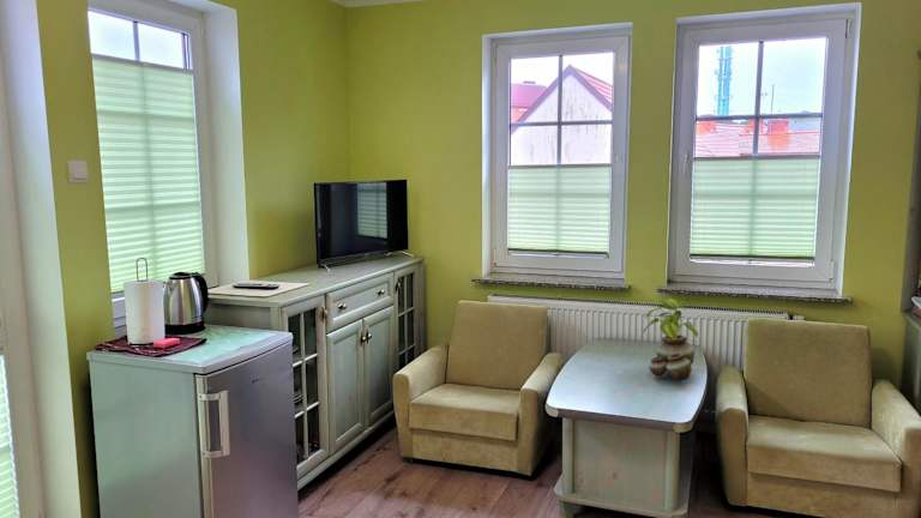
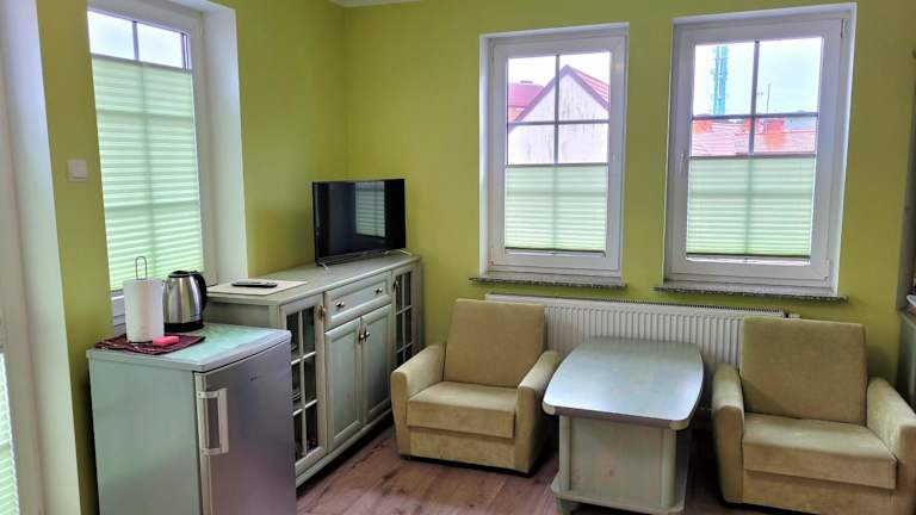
- potted plant (669, 336)
